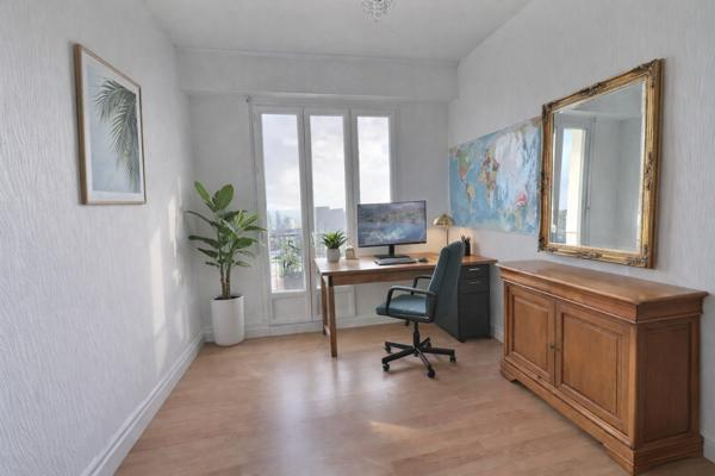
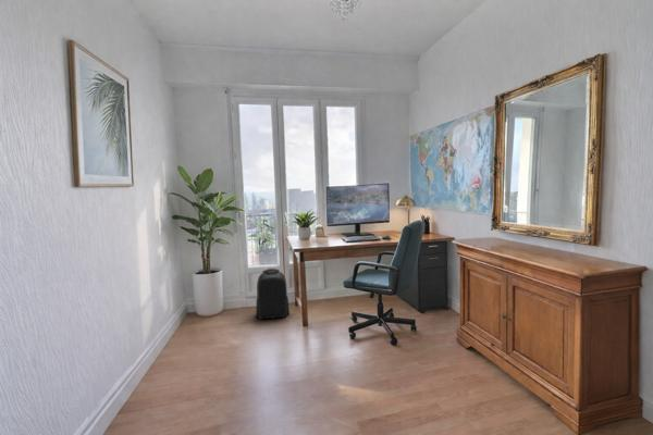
+ backpack (271, 290)
